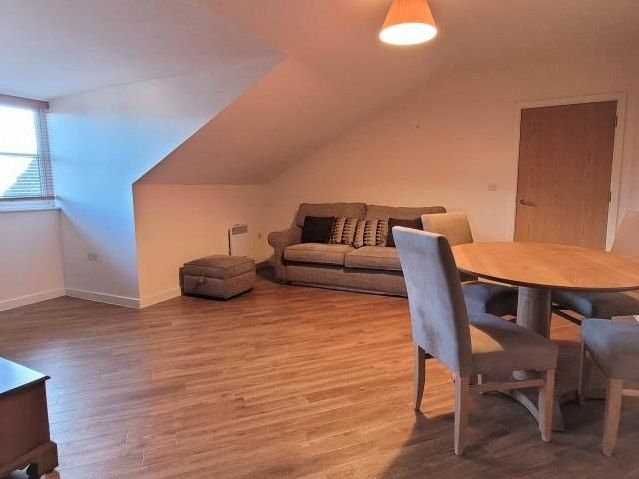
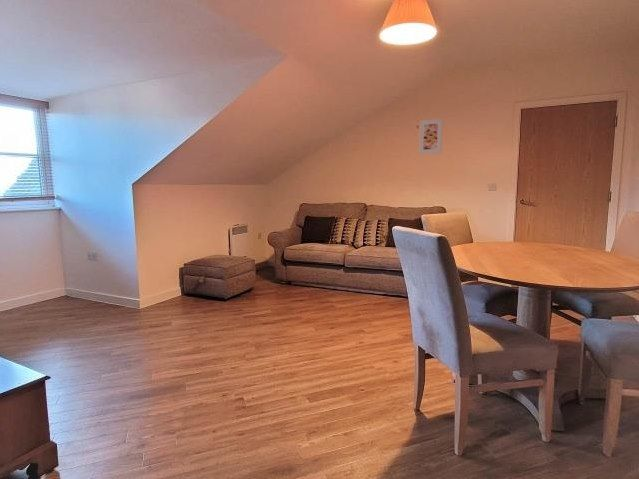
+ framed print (430, 136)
